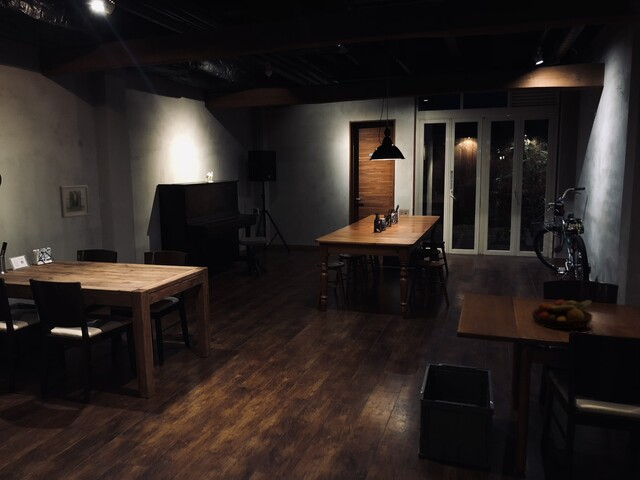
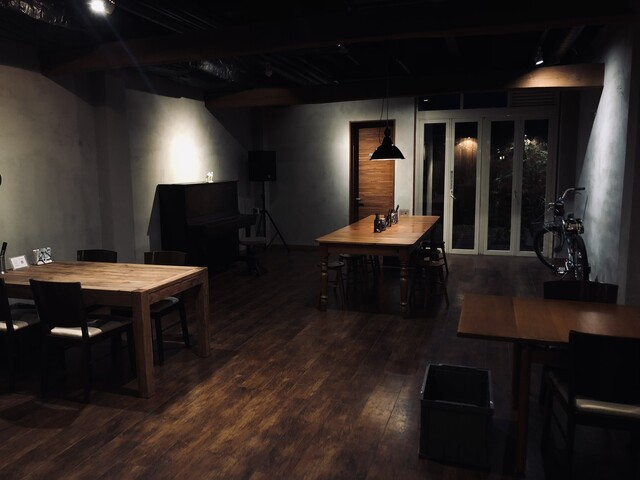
- fruit bowl (561, 311)
- wall art (75, 201)
